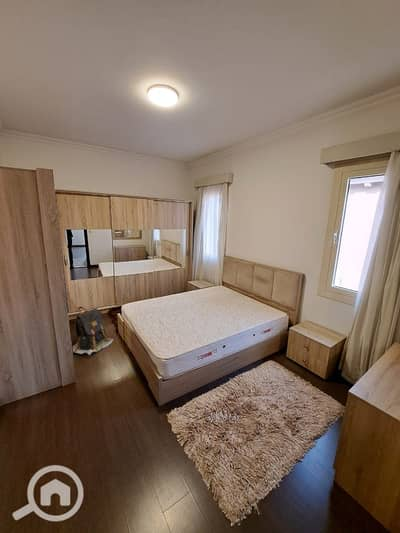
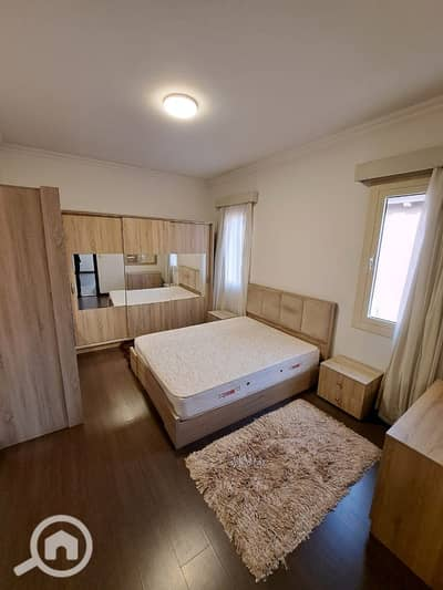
- backpack (89, 328)
